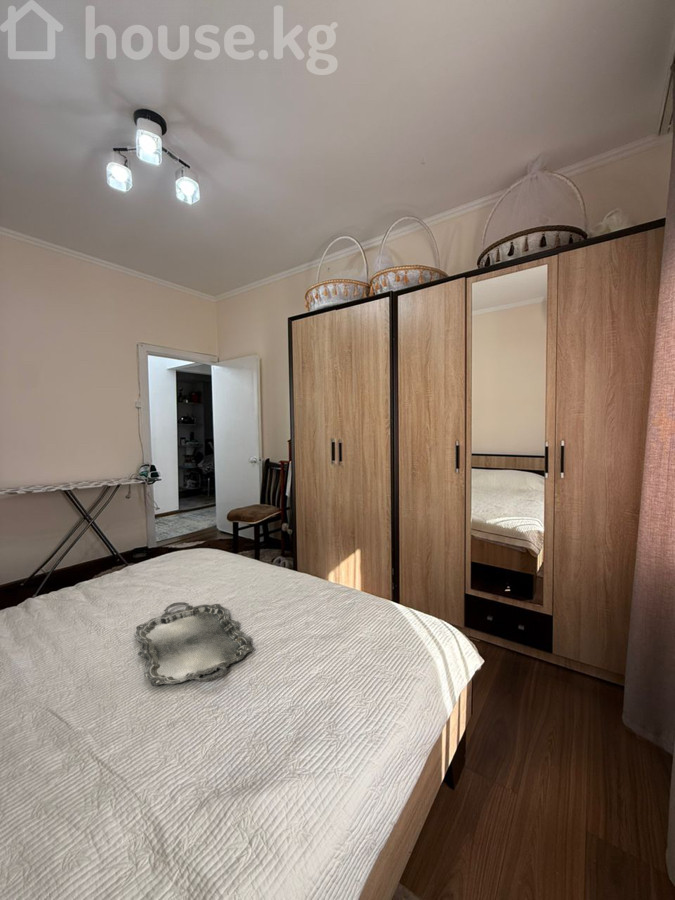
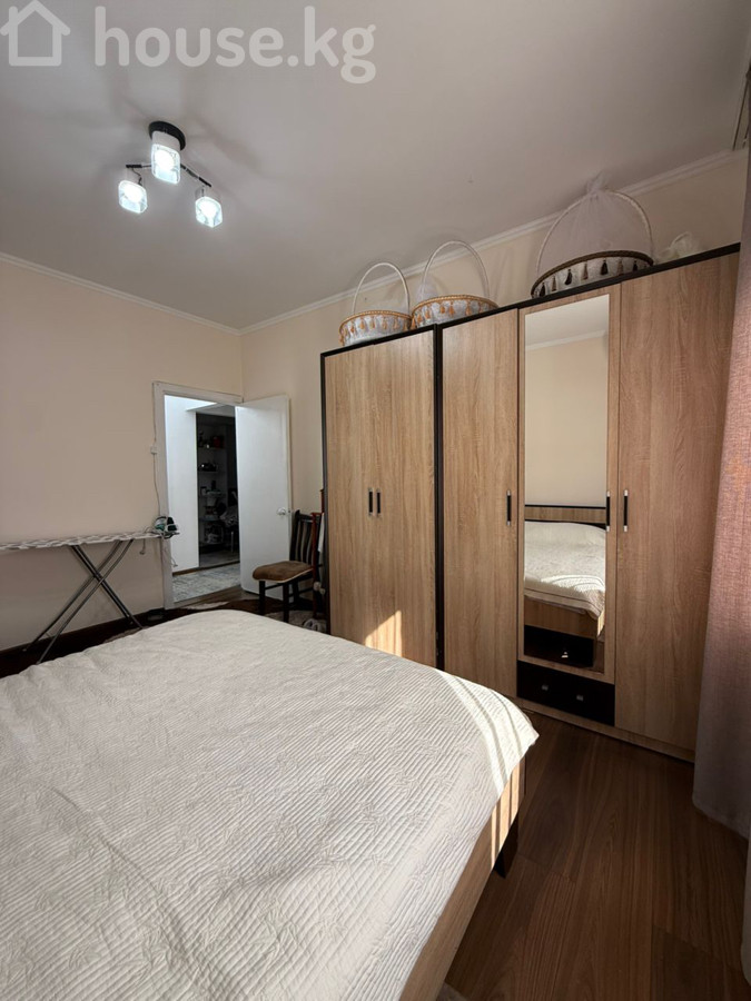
- serving tray (192, 637)
